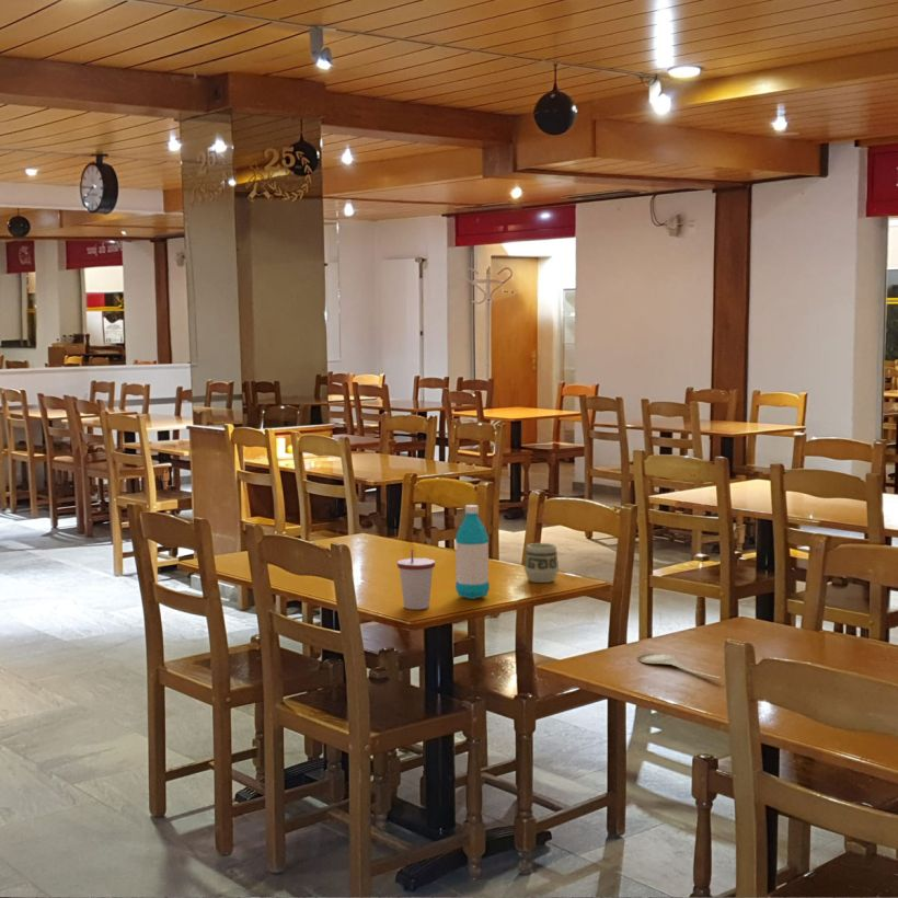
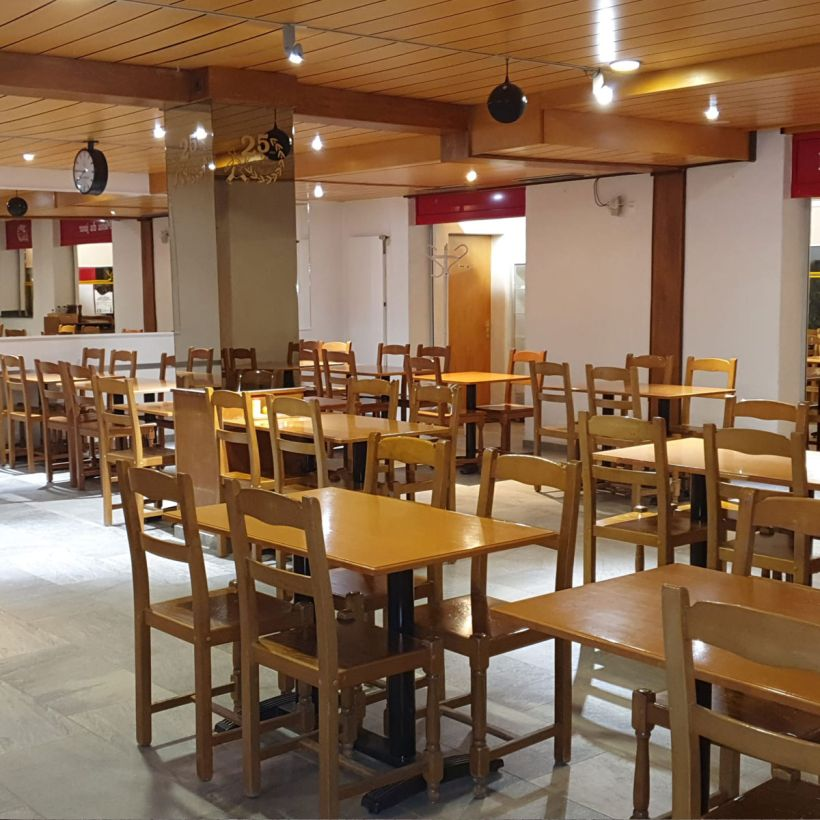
- cup (541, 562)
- cup (416, 578)
- spoon (679, 665)
- water bottle (472, 551)
